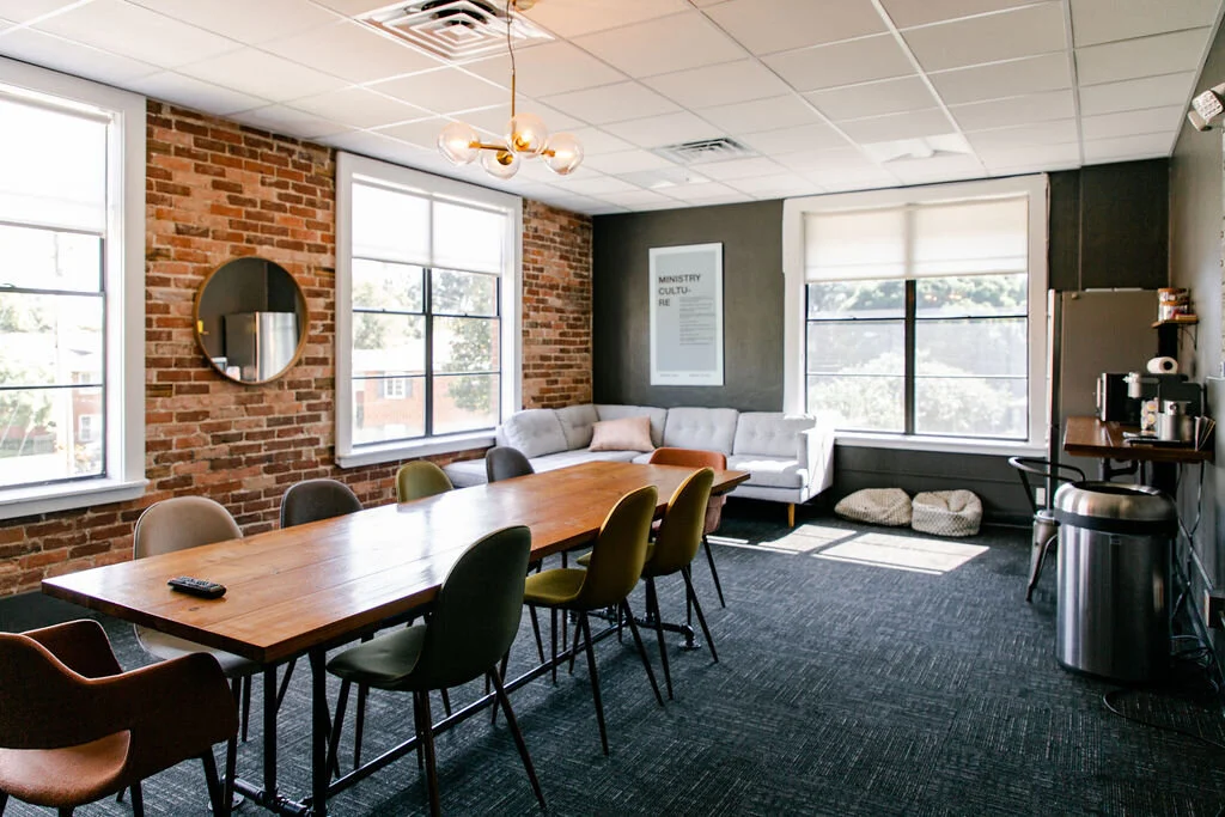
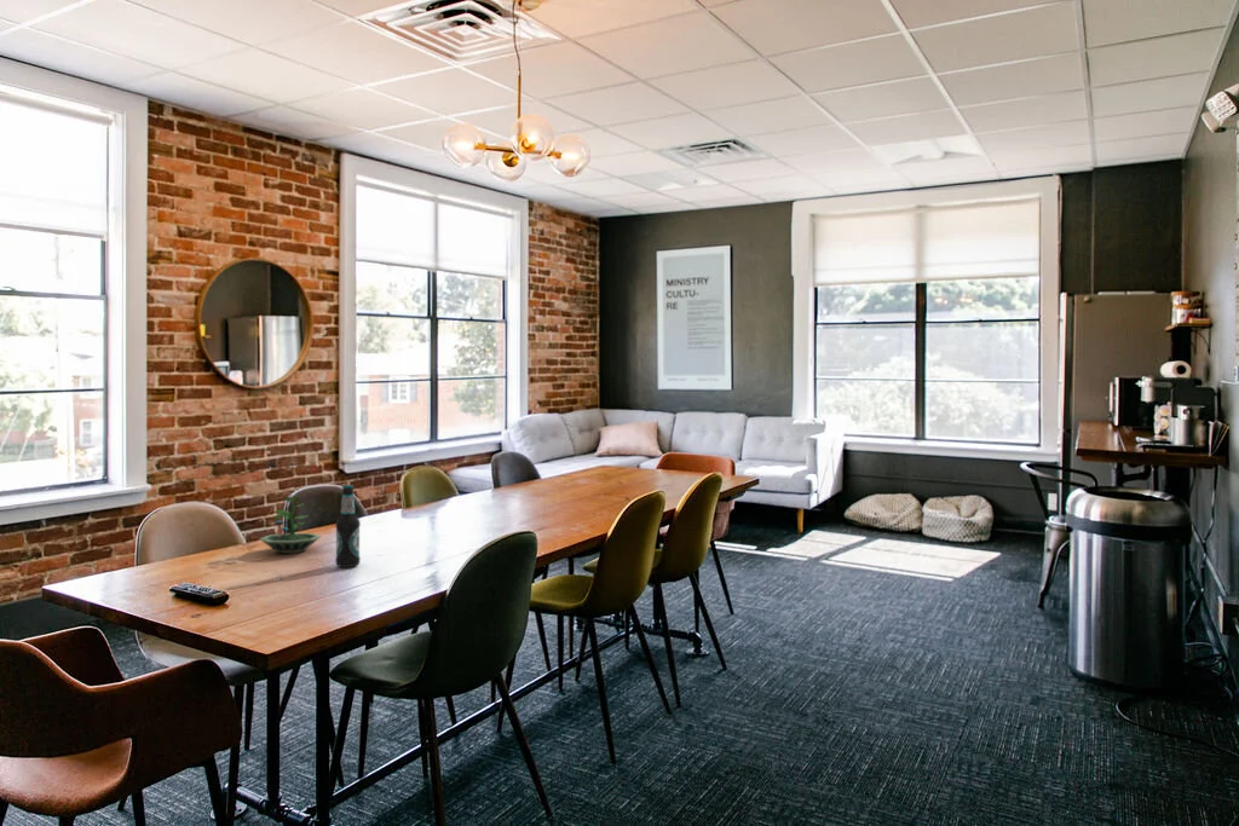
+ bottle (347, 525)
+ terrarium (292, 506)
